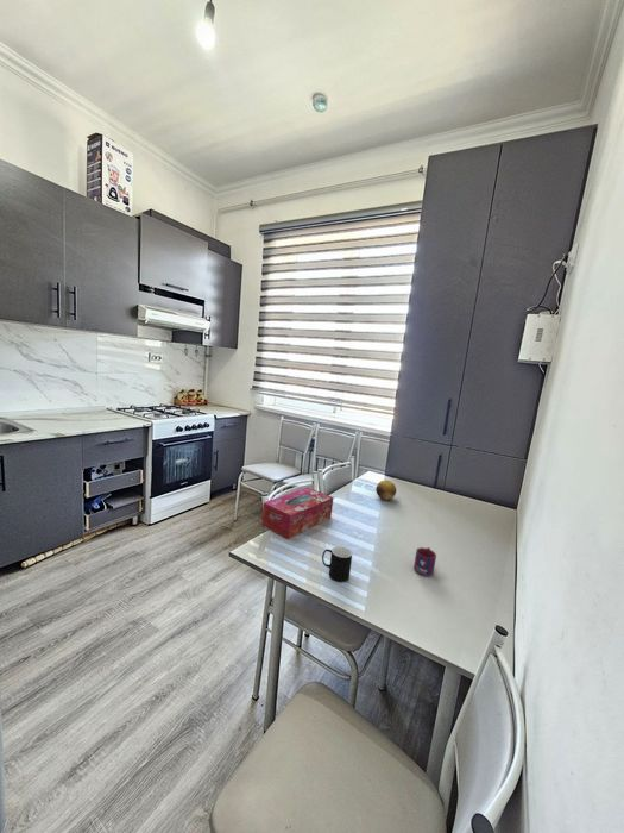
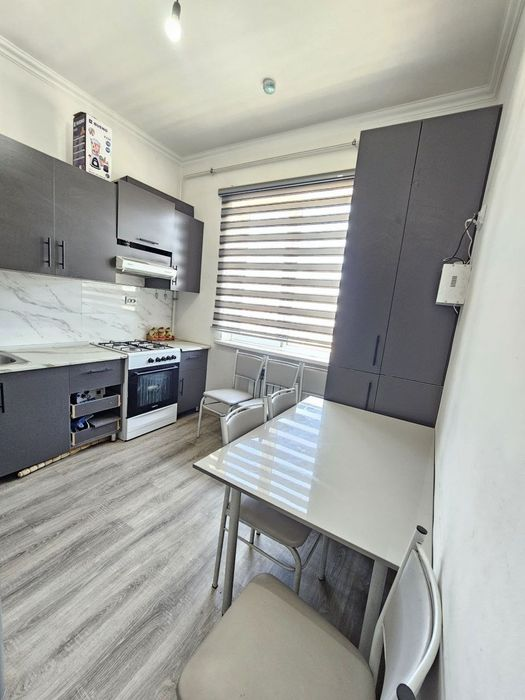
- cup (335, 562)
- tissue box (298, 511)
- mug (426, 559)
- fruit (385, 489)
